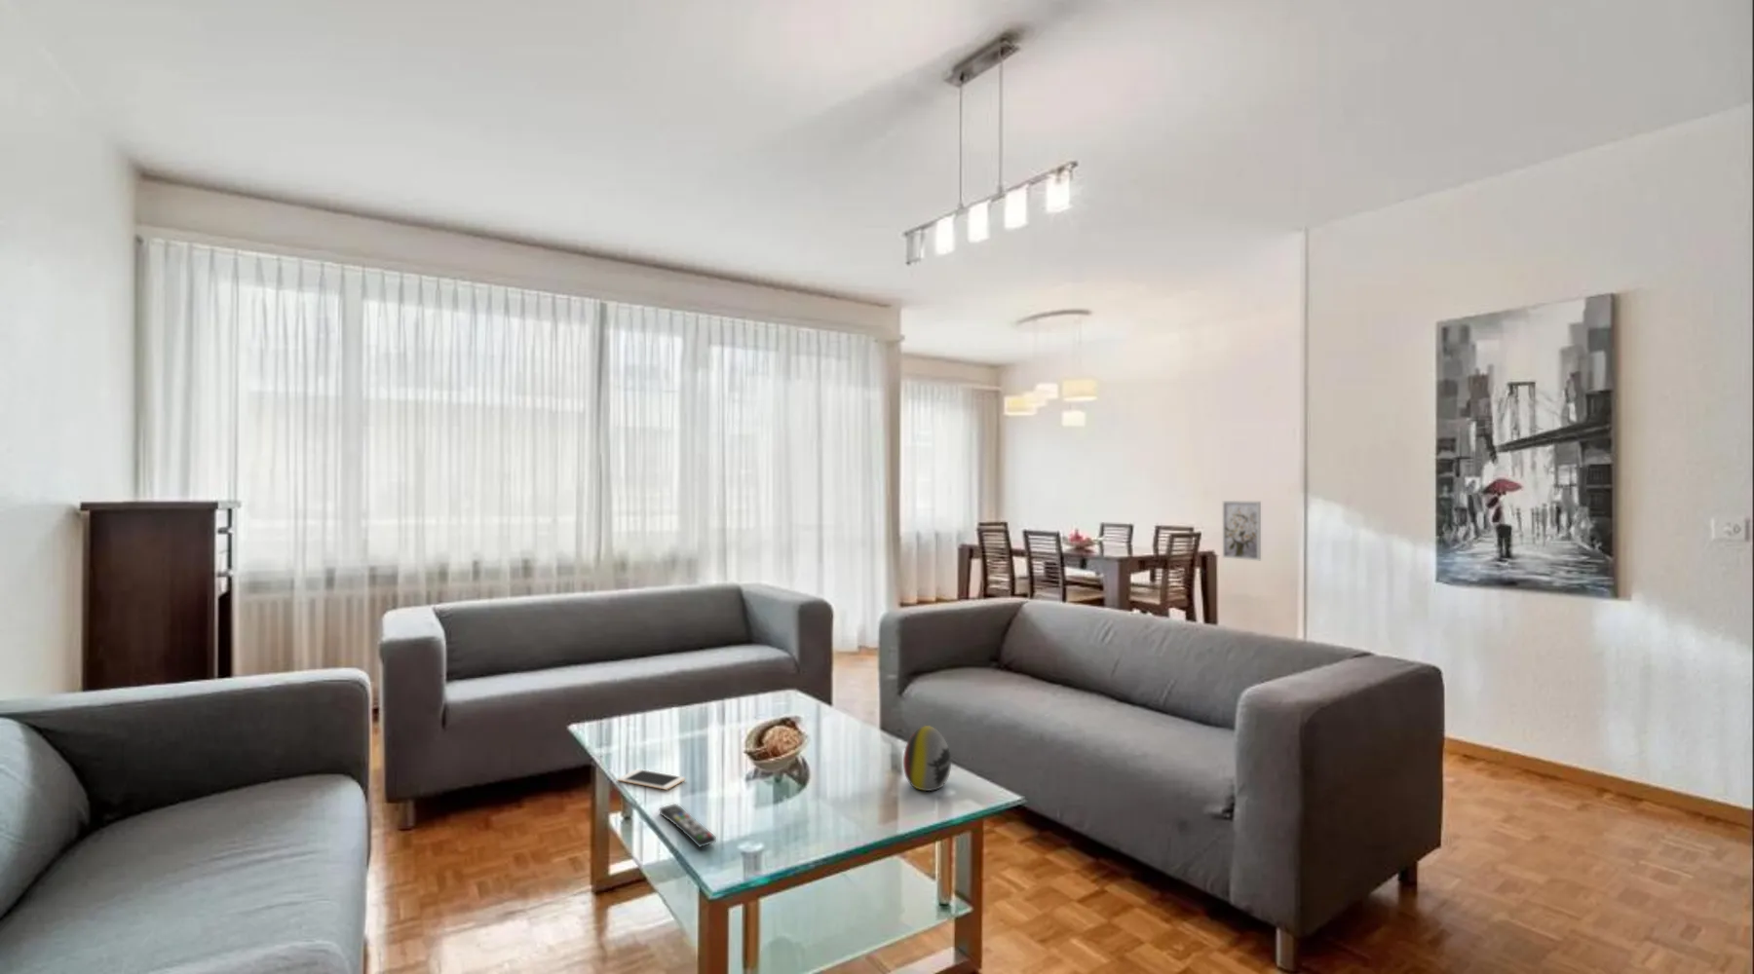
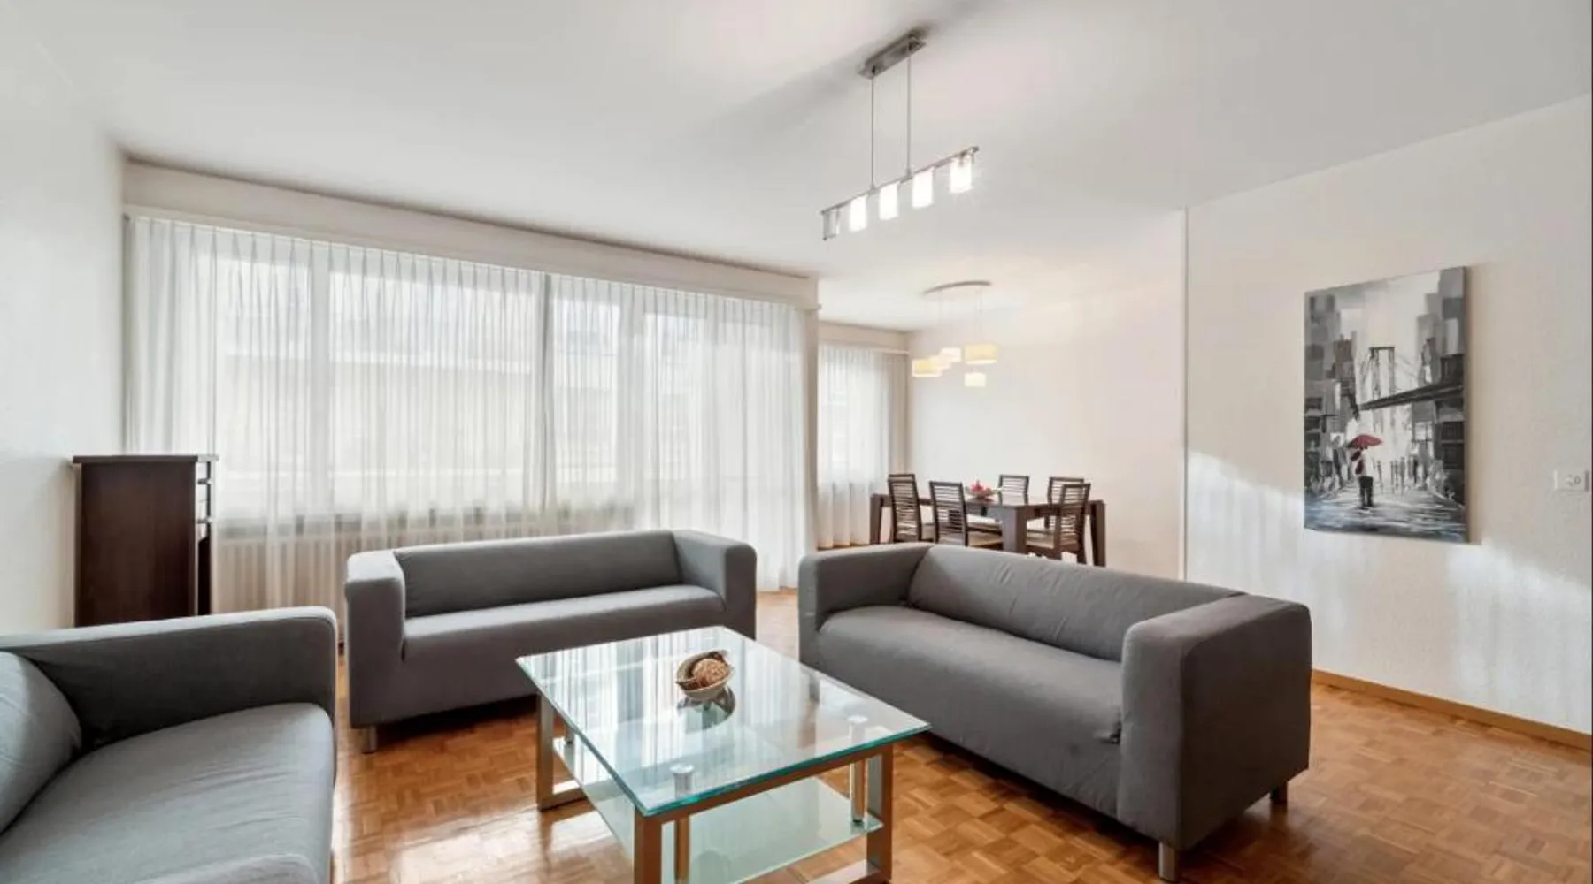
- decorative egg (926, 754)
- remote control (686, 824)
- cell phone (651, 778)
- wall art (1241, 530)
